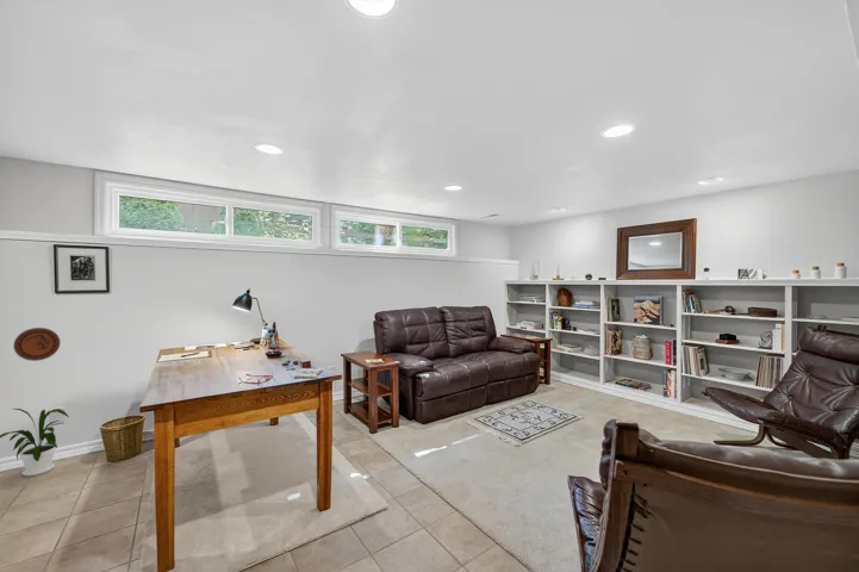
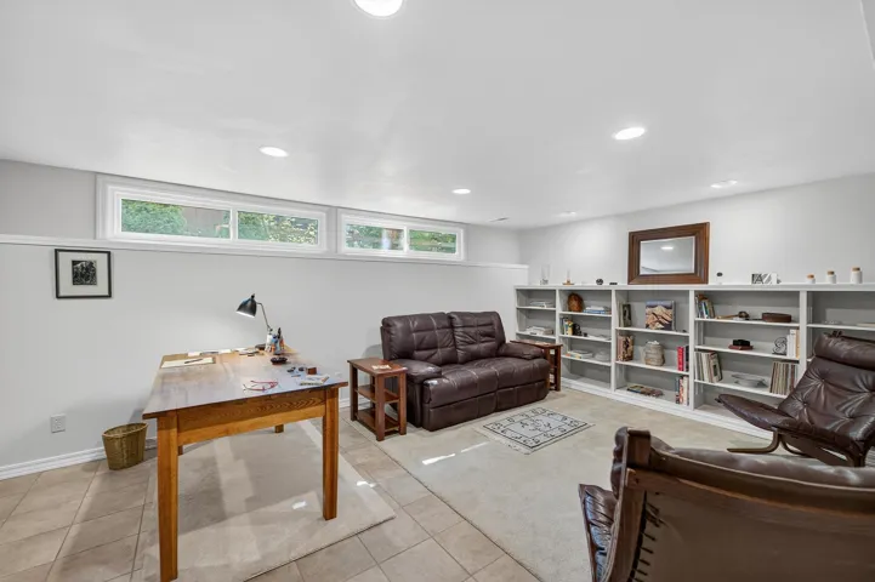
- house plant (33, 439)
- decorative plate (37, 343)
